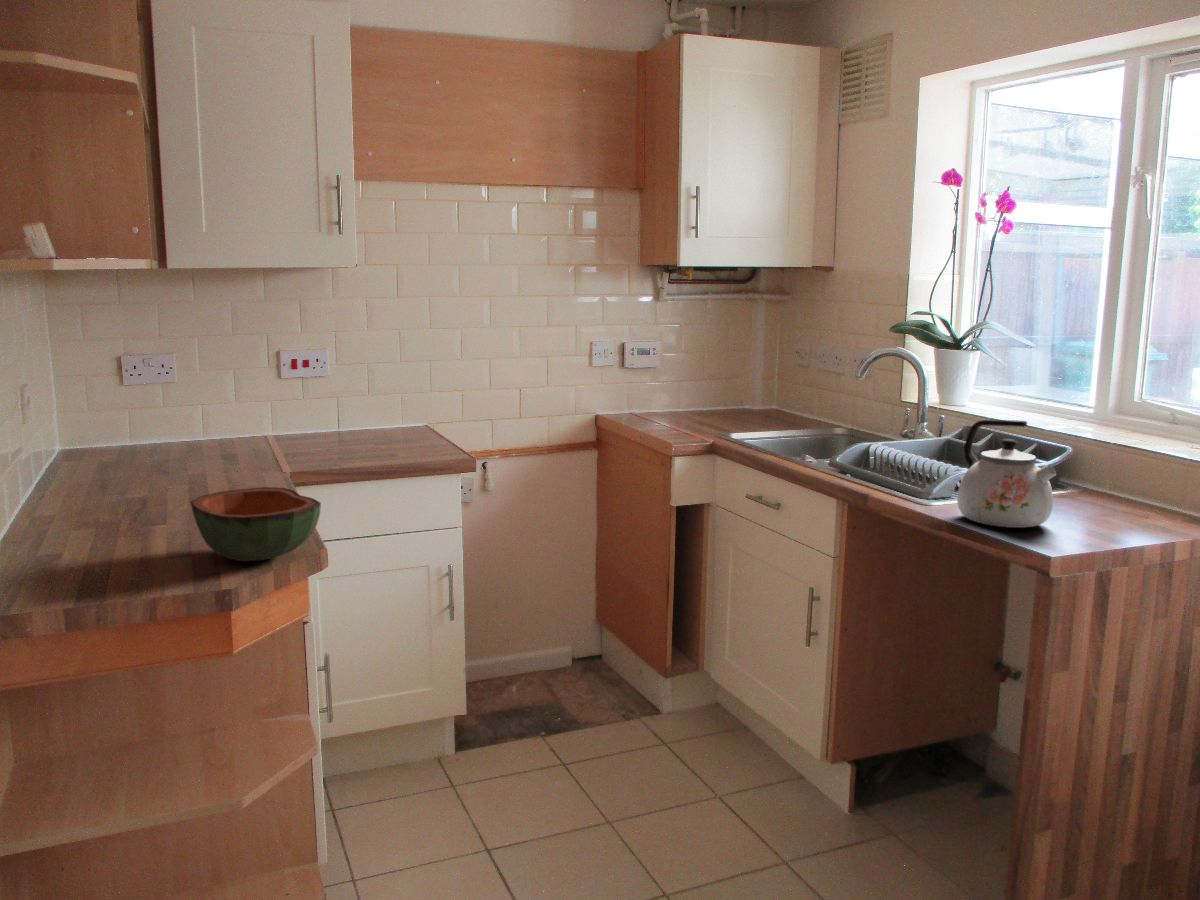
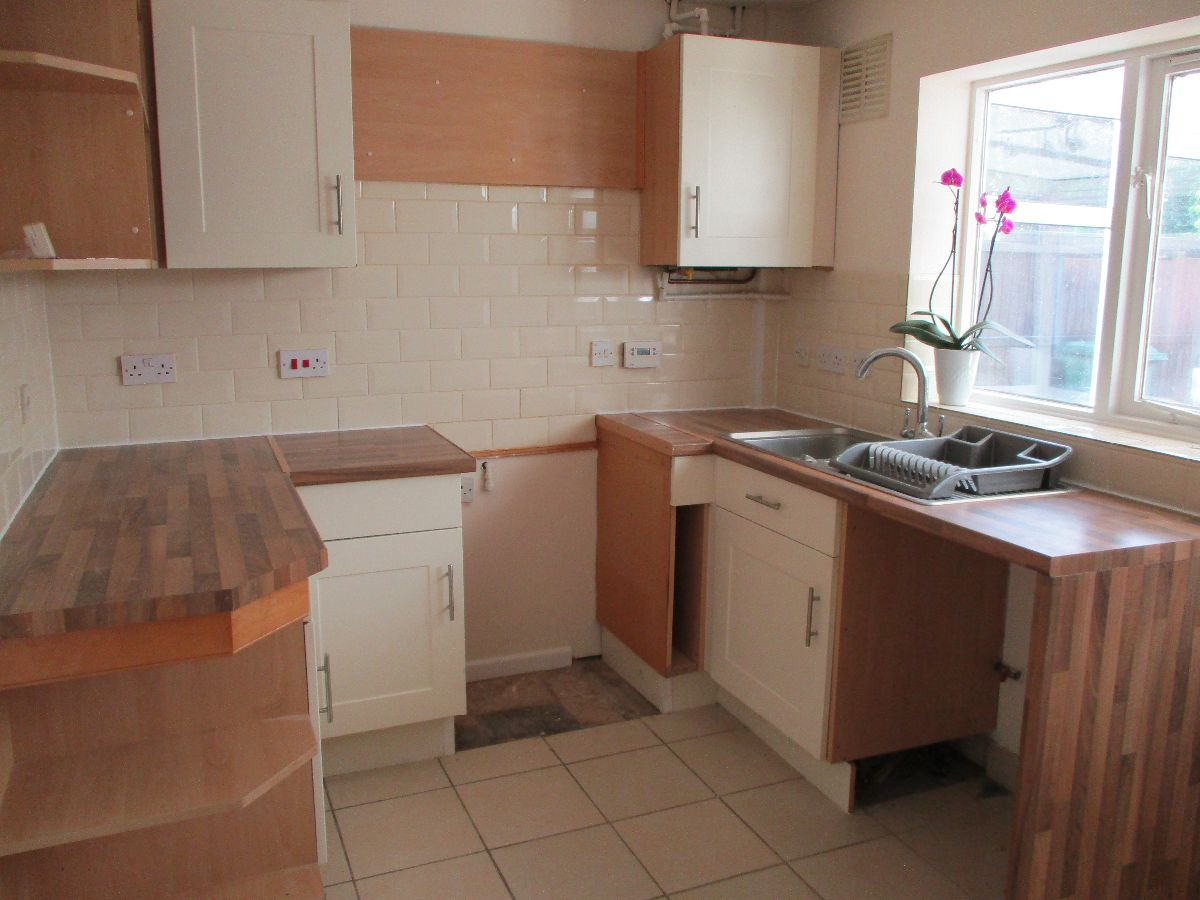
- bowl (255, 528)
- kettle (1007, 471)
